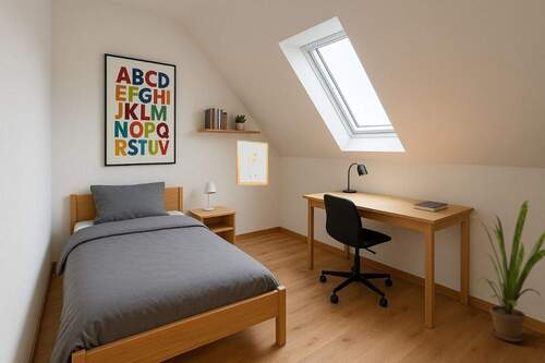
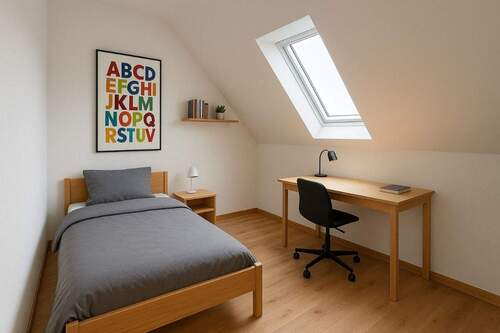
- house plant (507, 267)
- wall art (252, 162)
